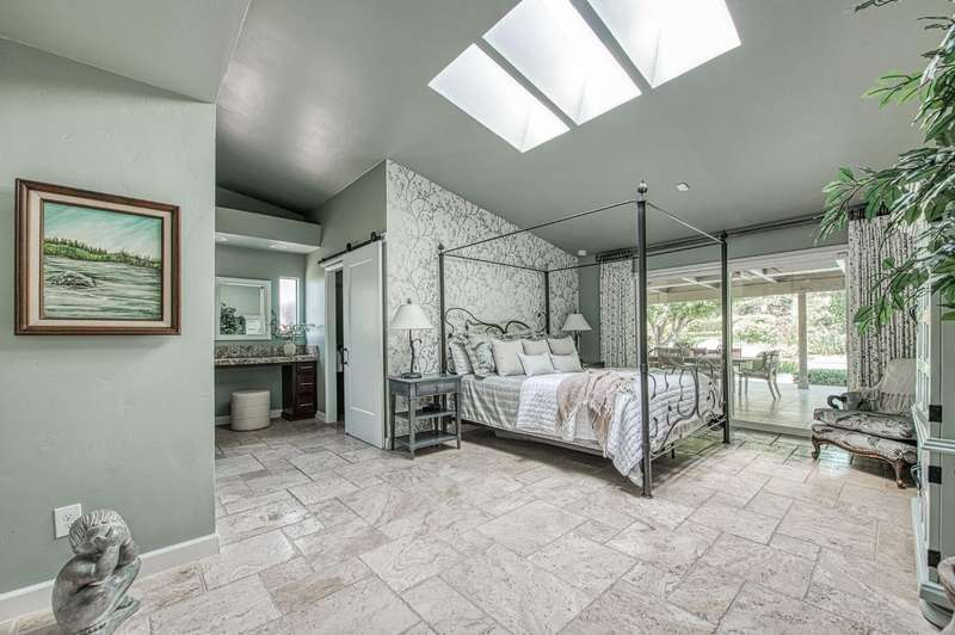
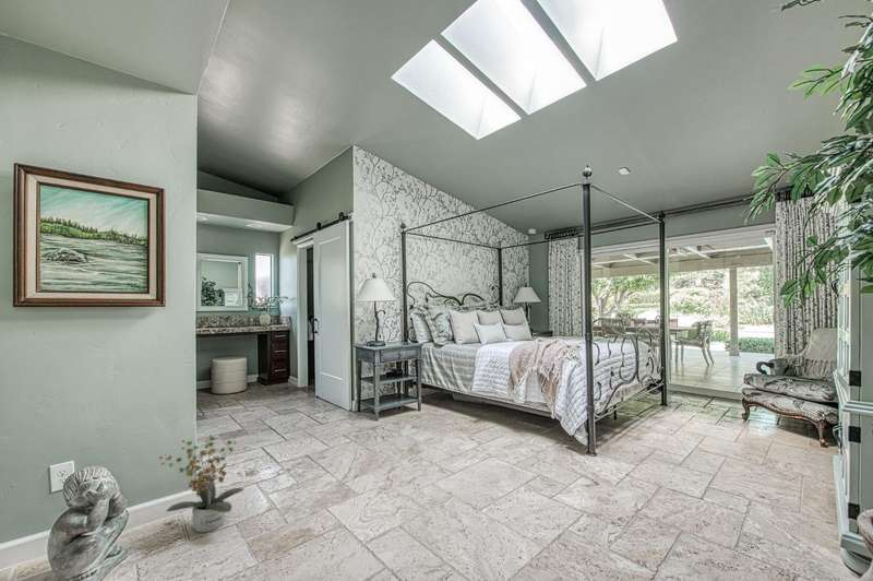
+ potted plant (204, 483)
